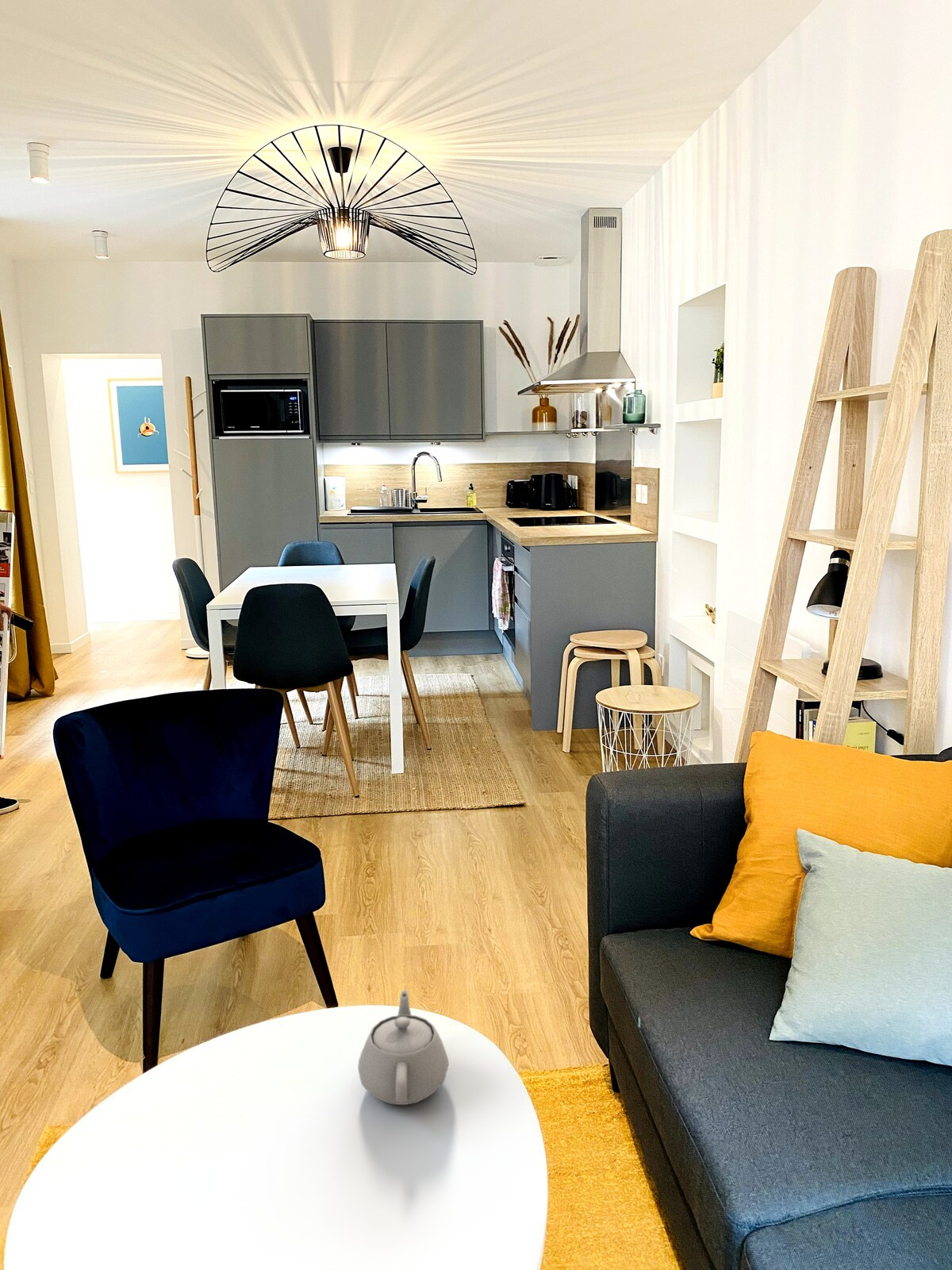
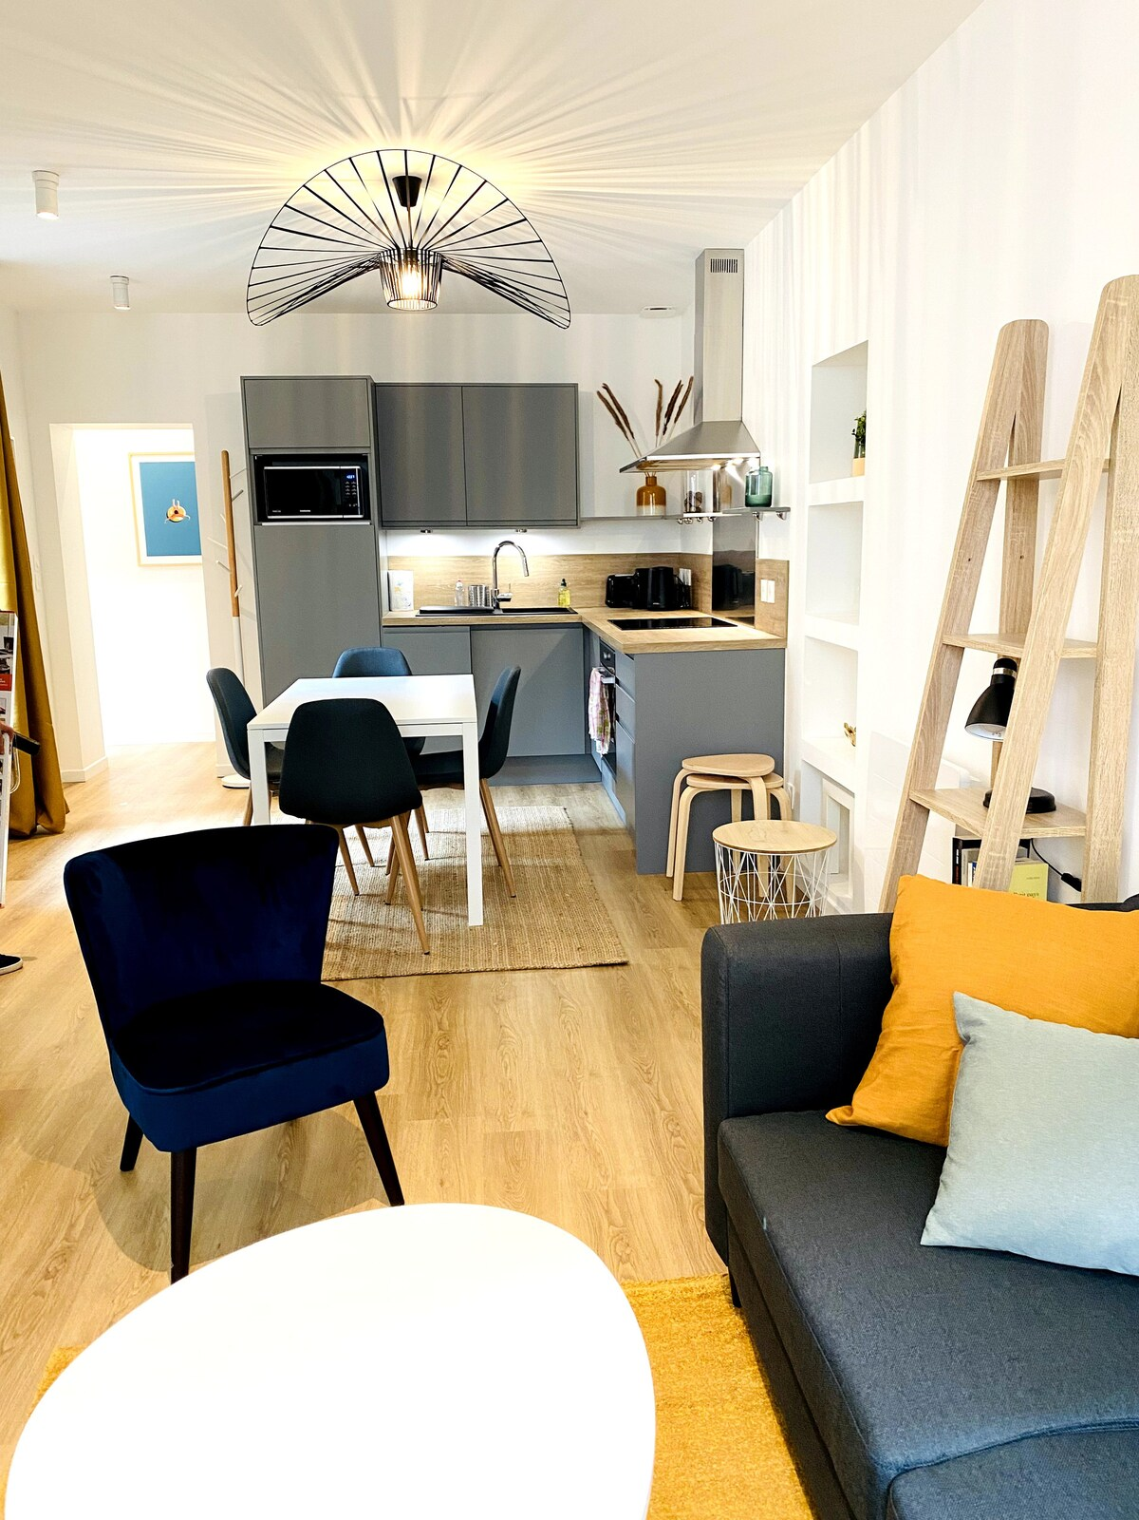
- teapot (403, 1049)
